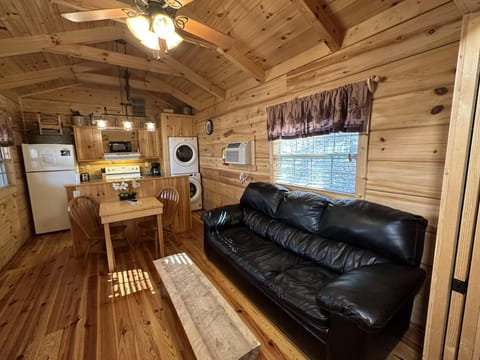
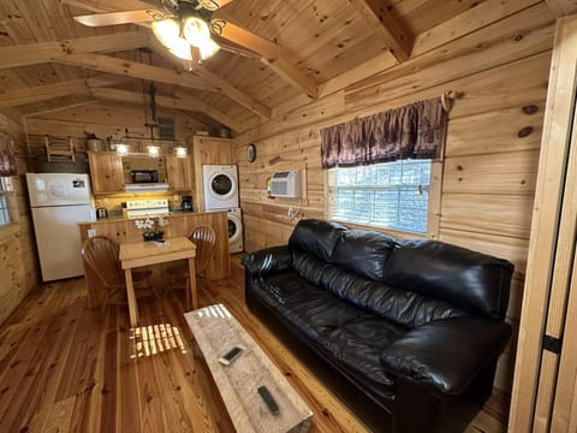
+ cell phone (232, 354)
+ remote control (268, 398)
